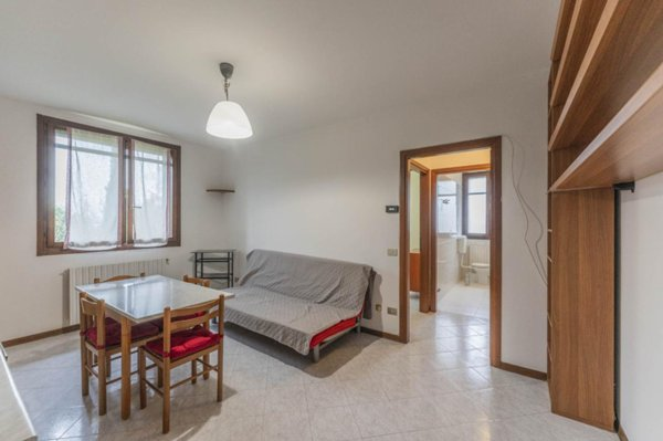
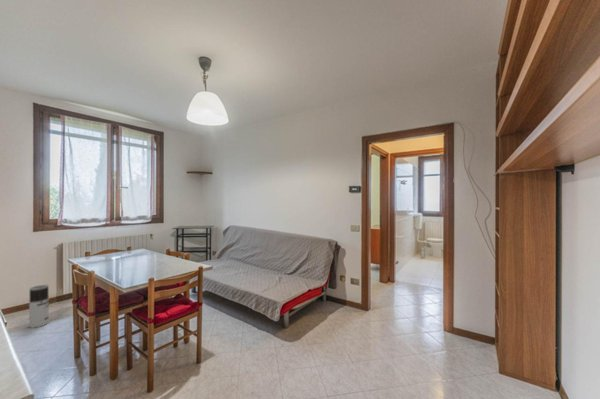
+ air purifier (39, 305)
